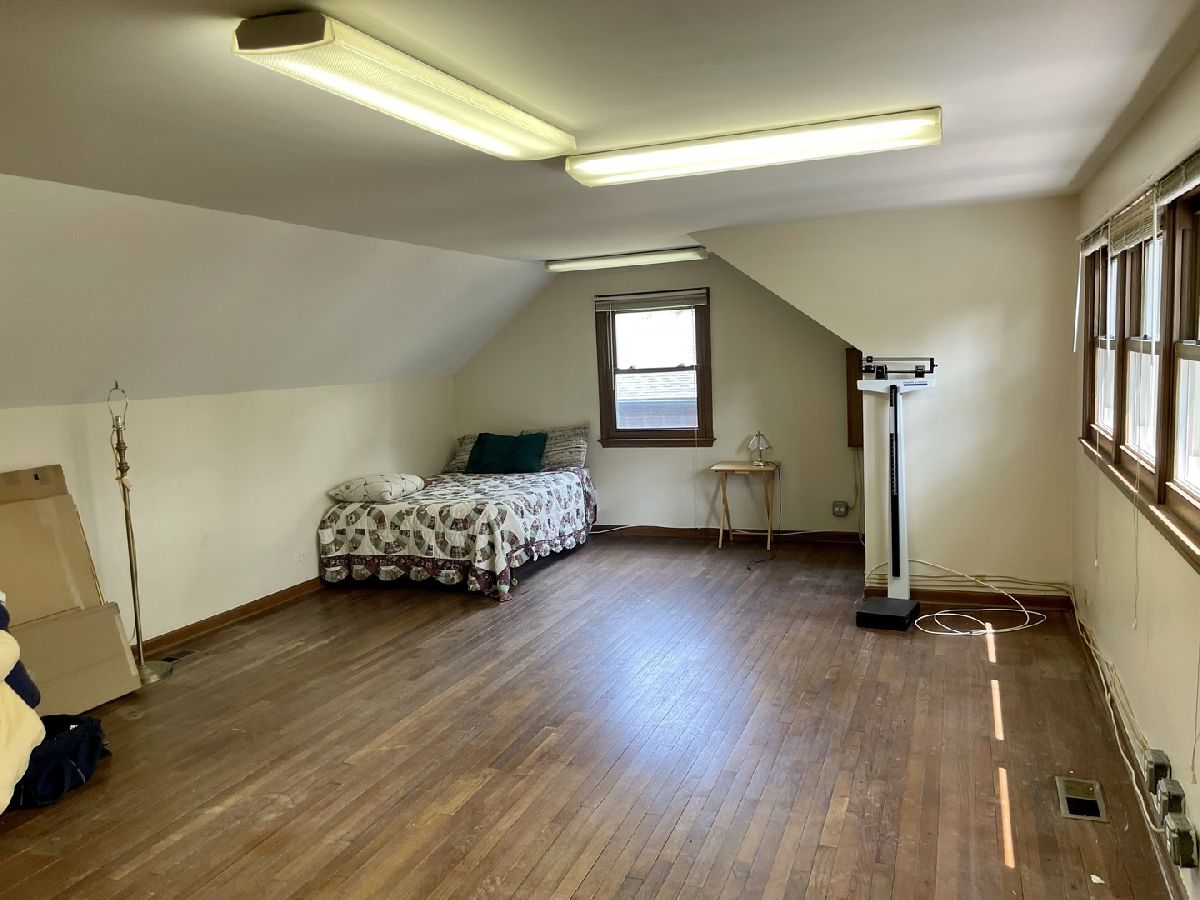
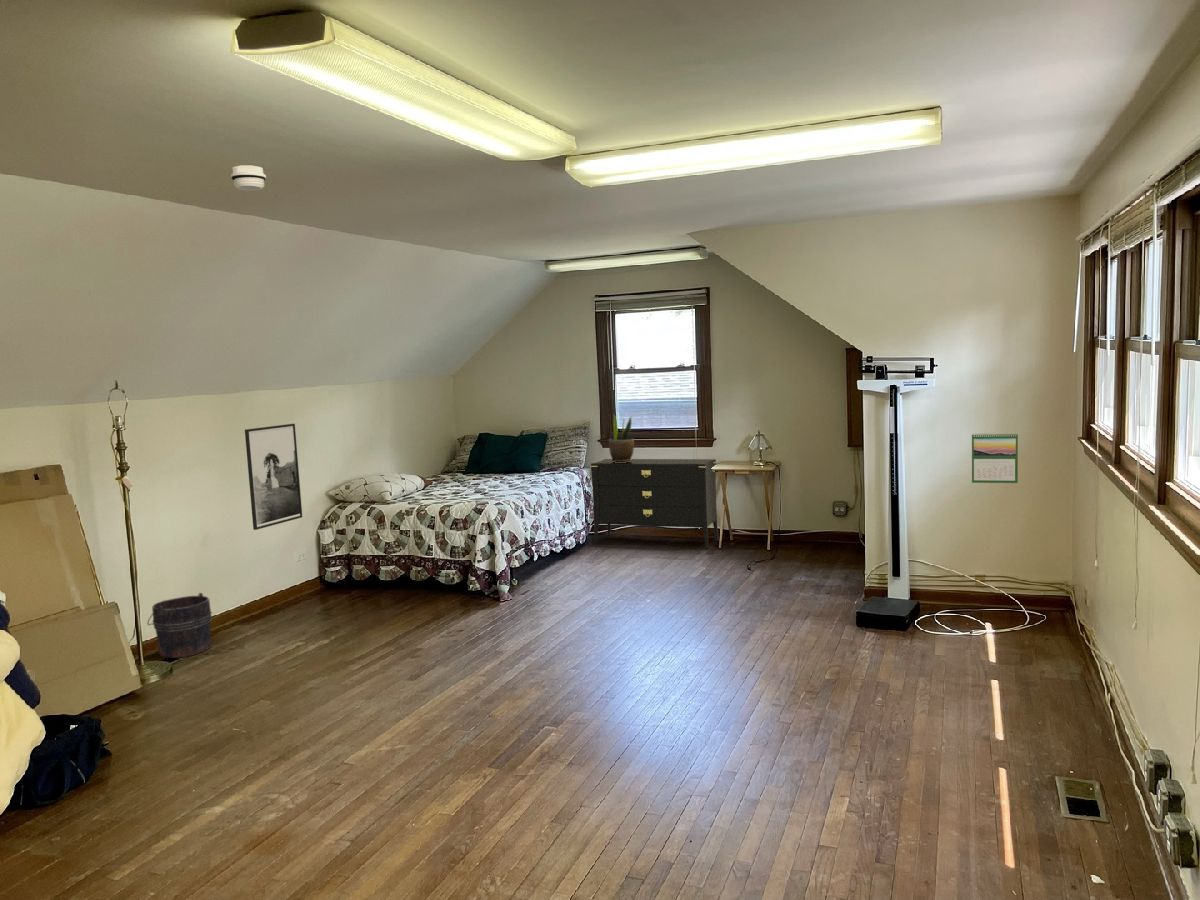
+ smoke detector (248, 178)
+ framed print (274, 475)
+ calendar (994, 457)
+ bucket (183, 624)
+ dresser (653, 502)
+ potted plant (621, 437)
